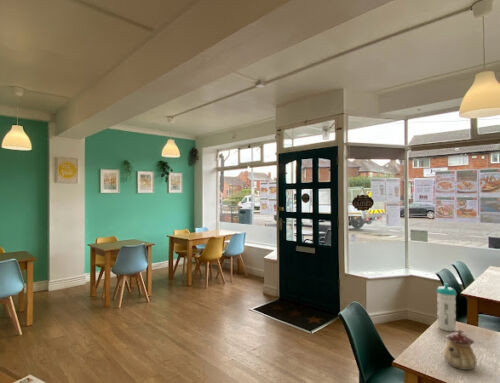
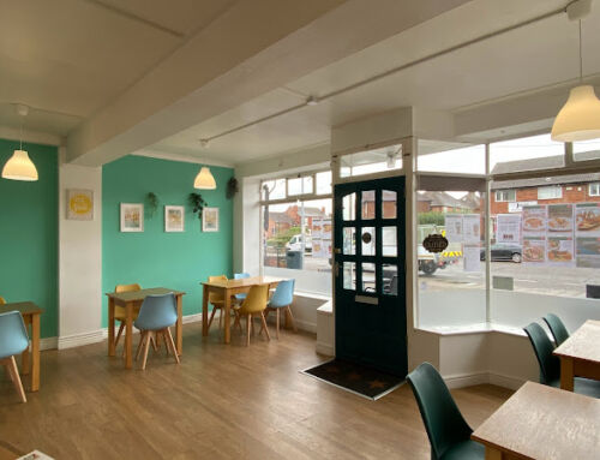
- water bottle (446, 305)
- teapot (460, 346)
